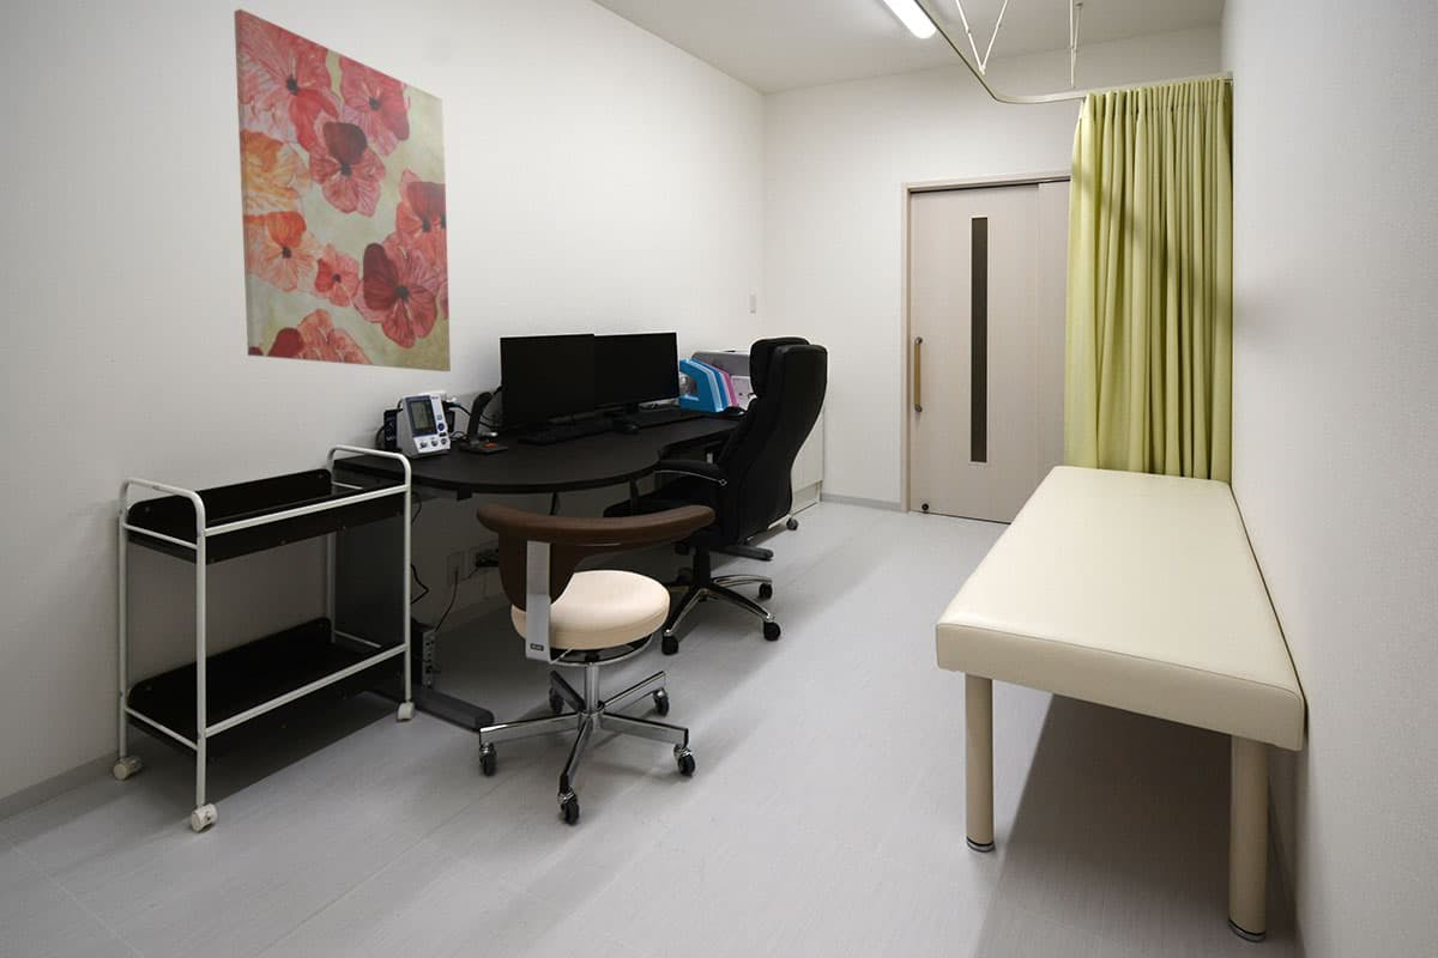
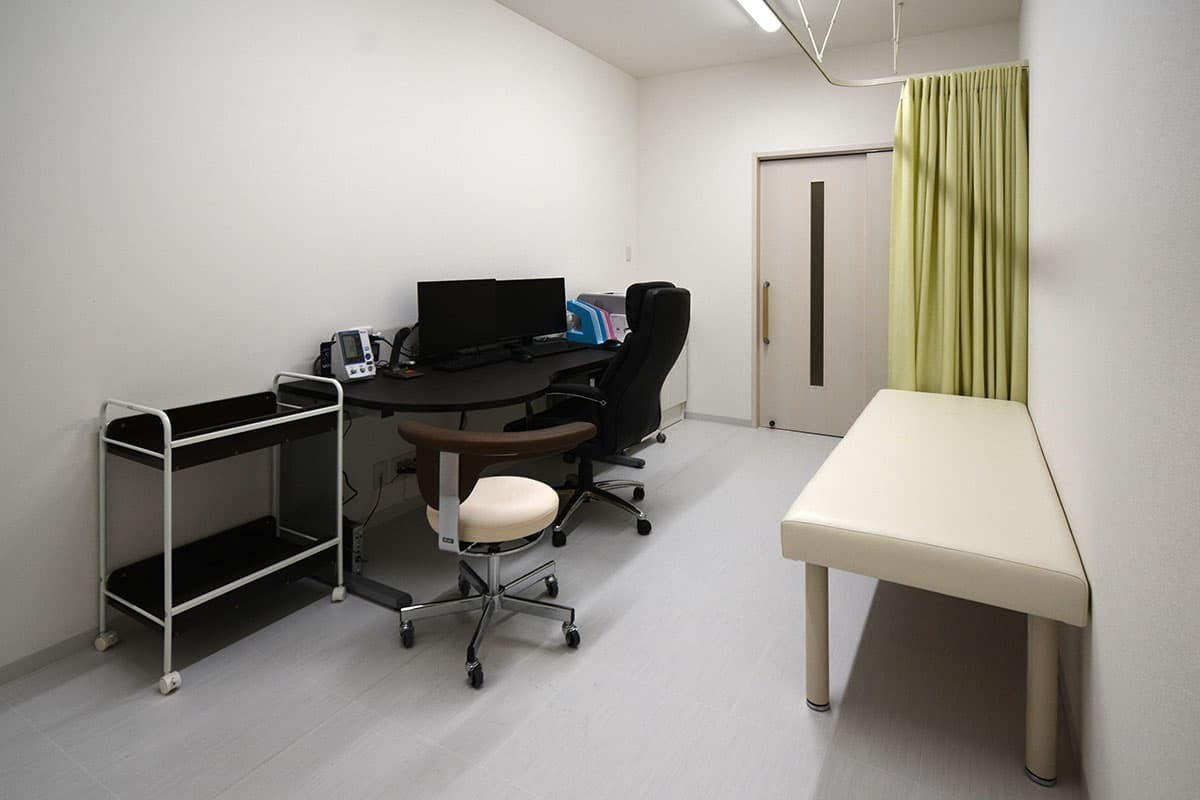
- wall art (356, 213)
